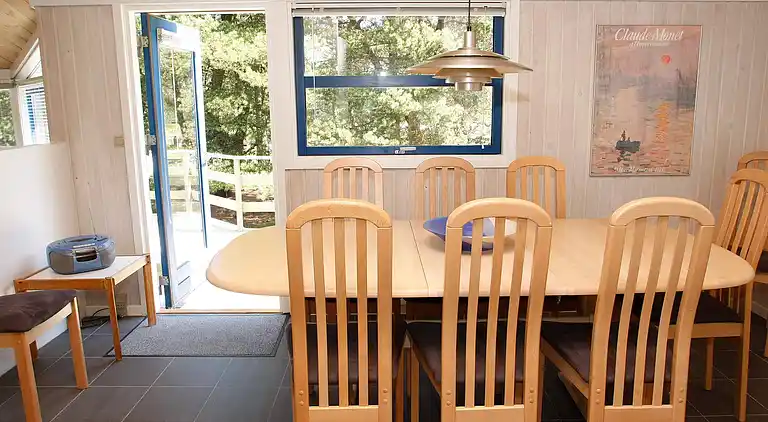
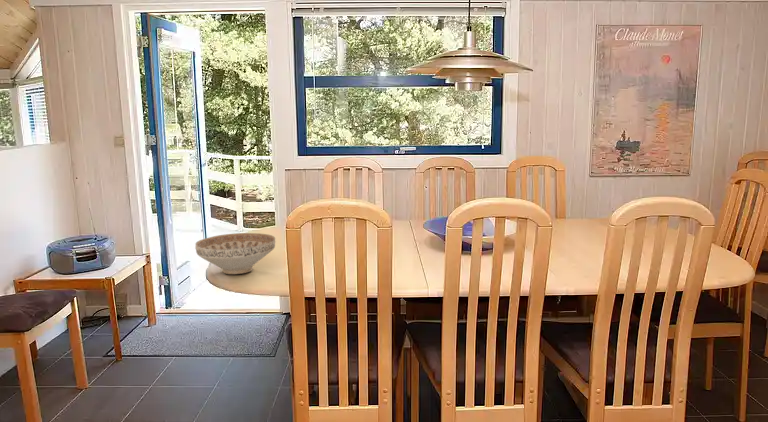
+ decorative bowl (236, 255)
